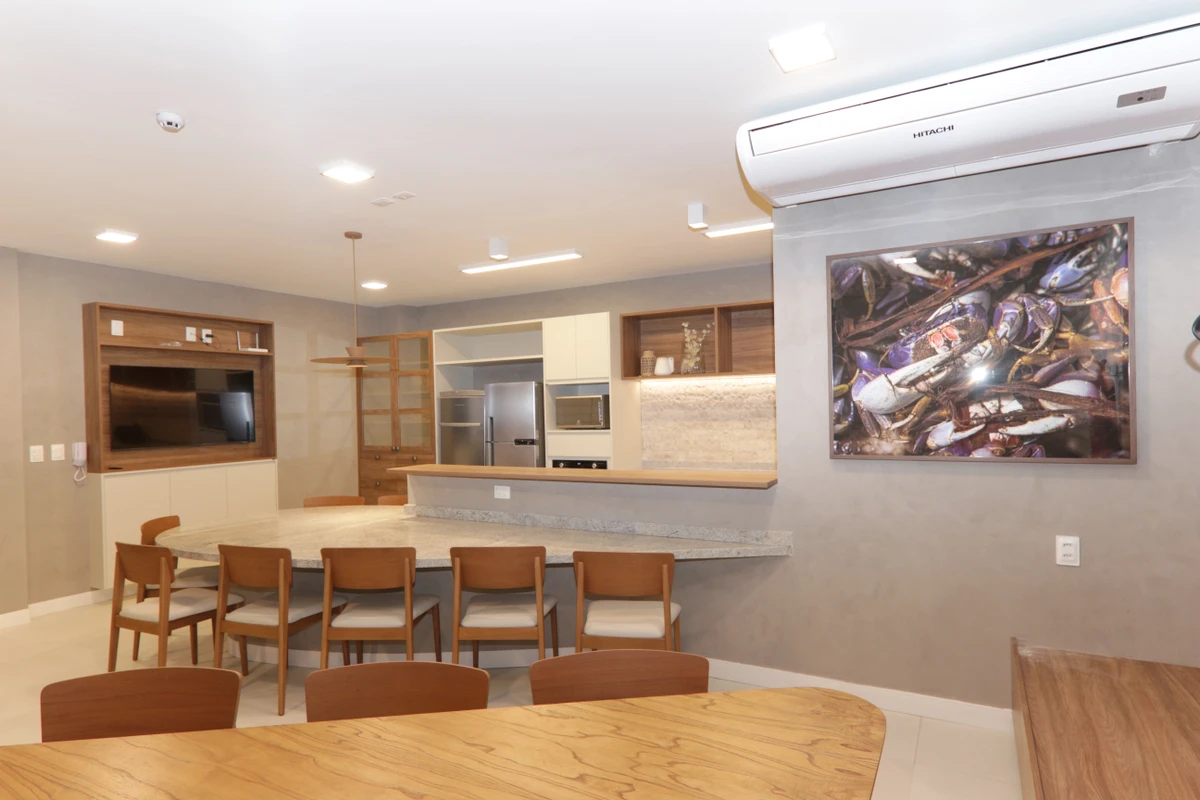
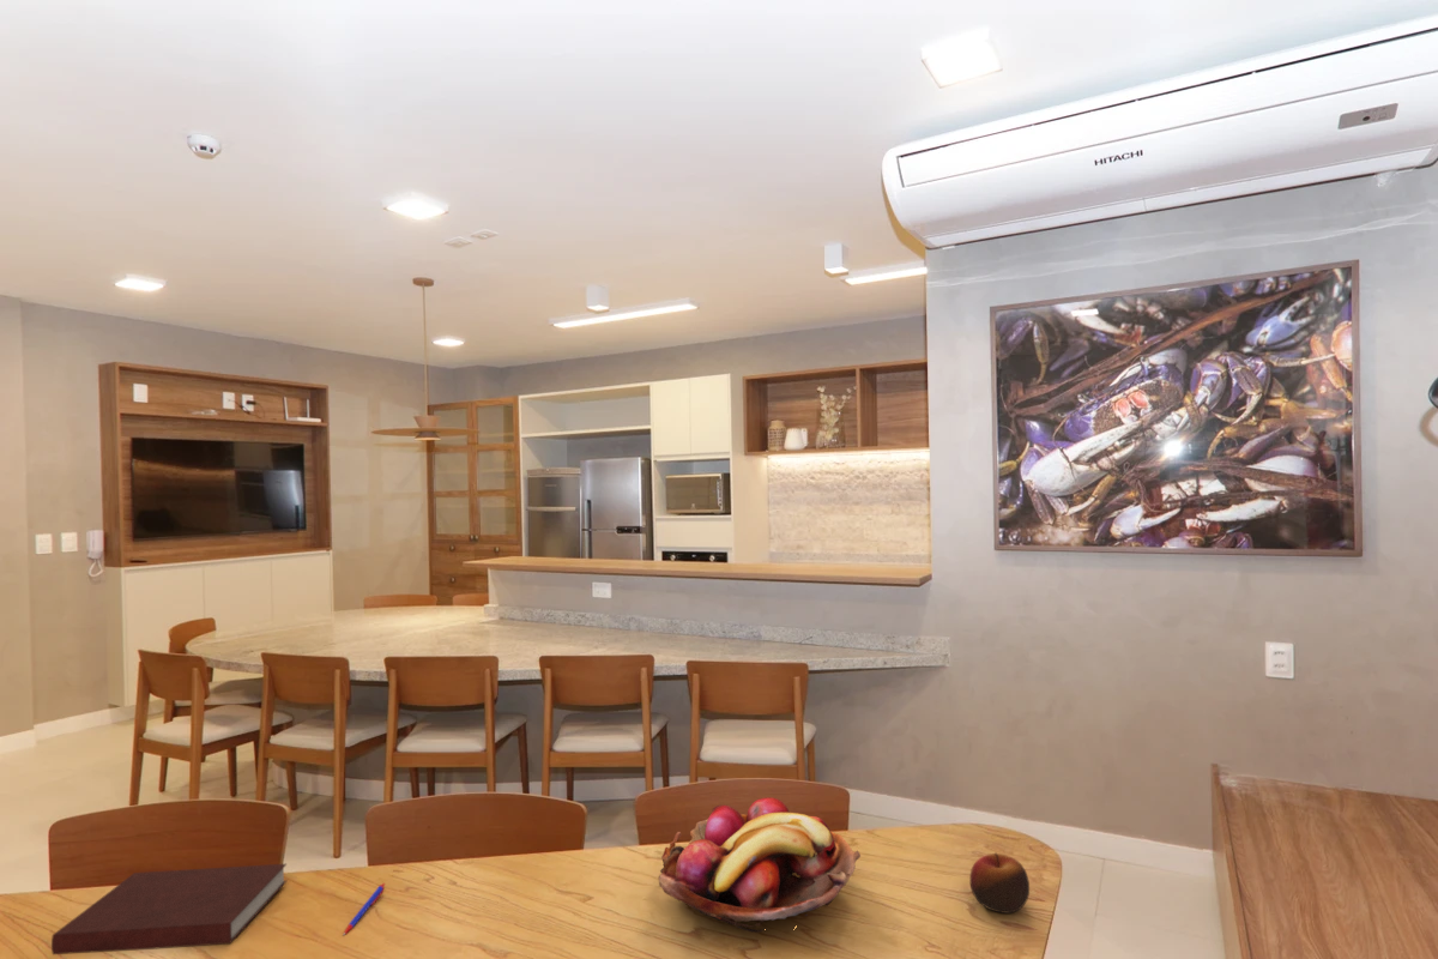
+ pen (364, 907)
+ apple (998, 880)
+ fruit basket (756, 855)
+ notebook (179, 906)
